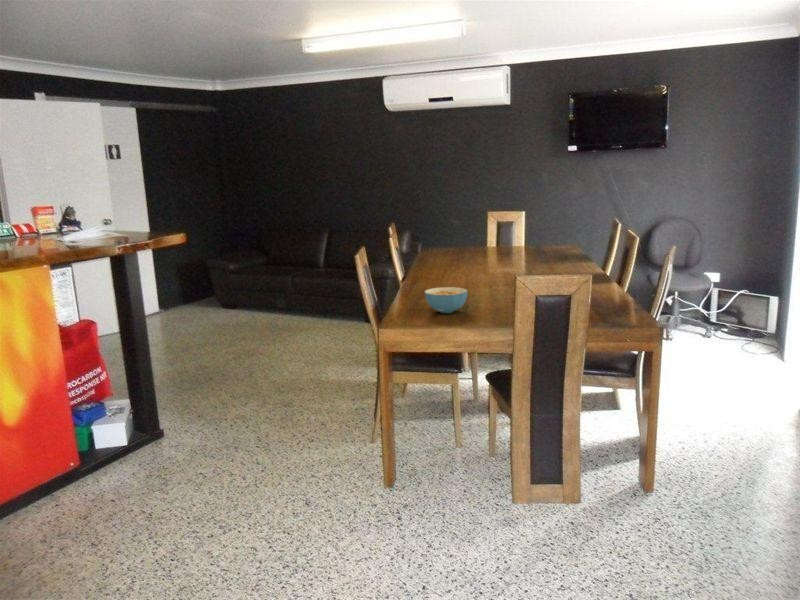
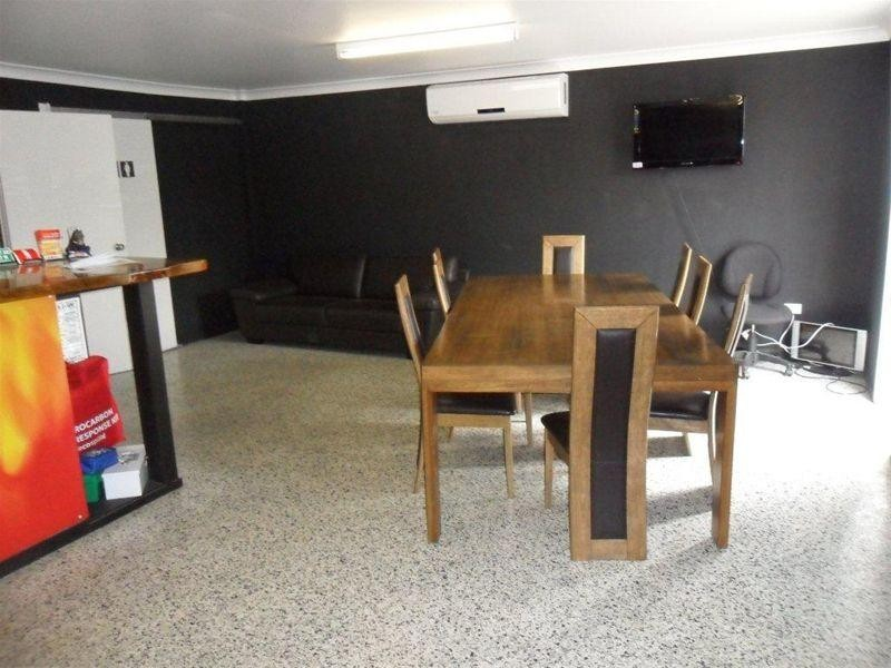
- cereal bowl (446, 301)
